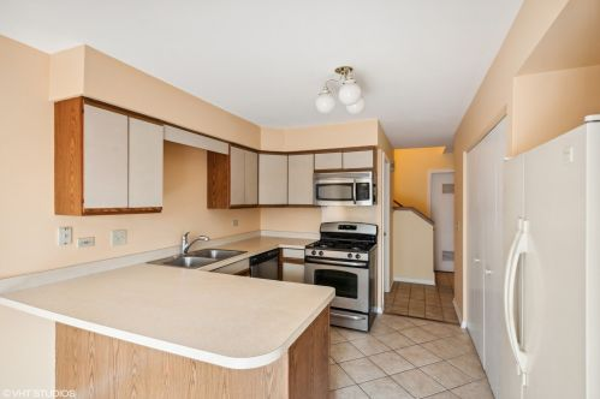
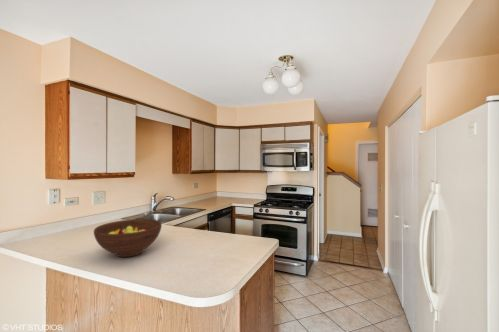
+ fruit bowl (129, 239)
